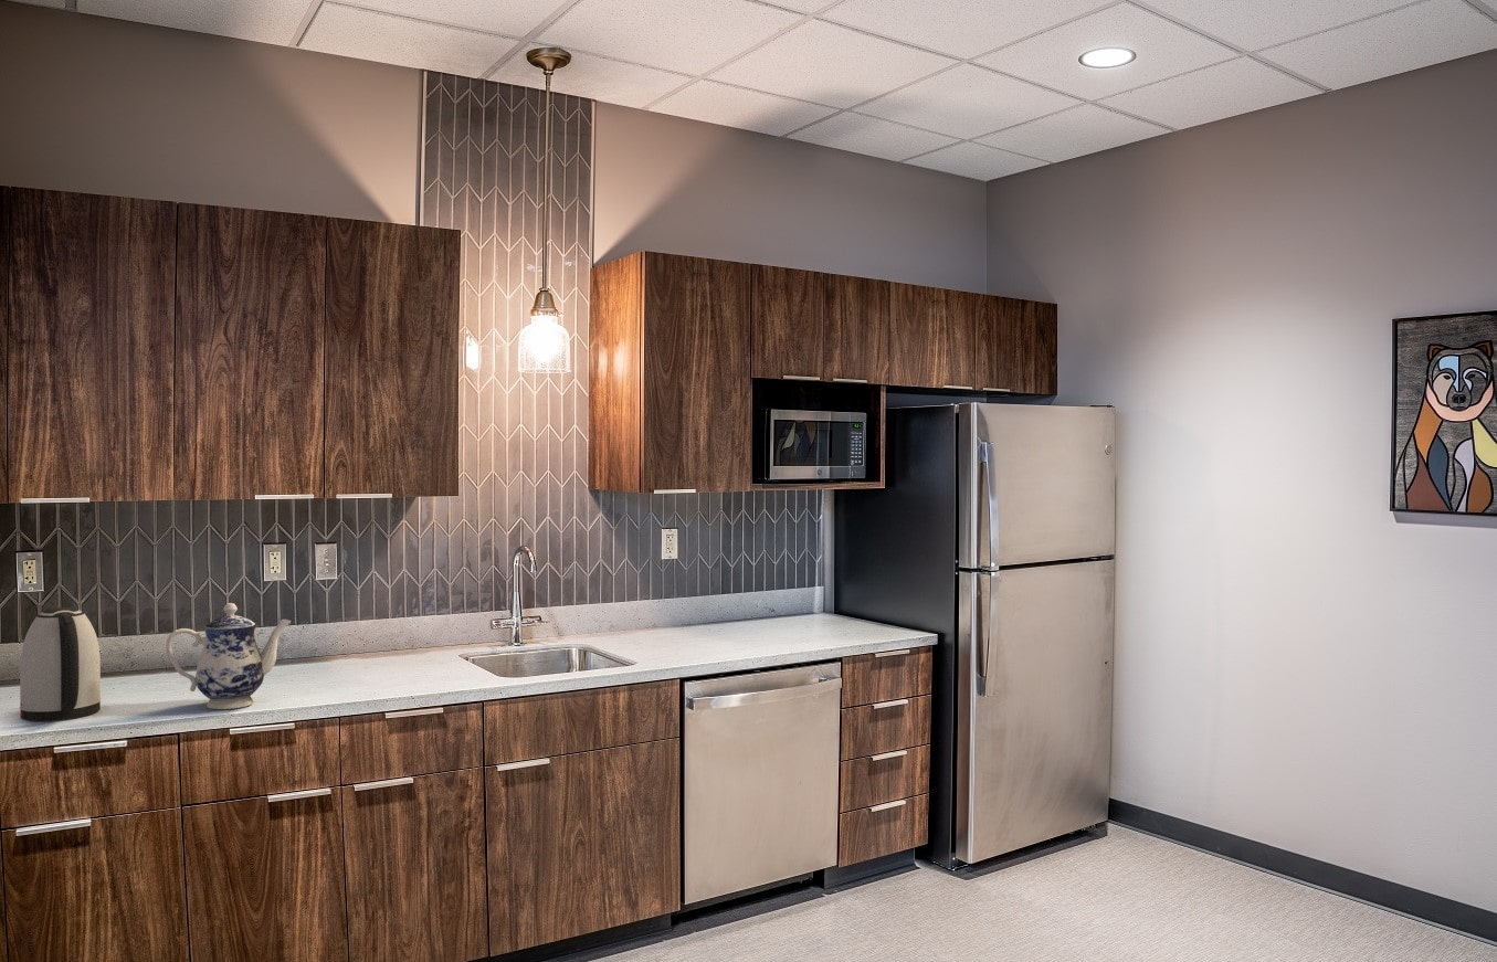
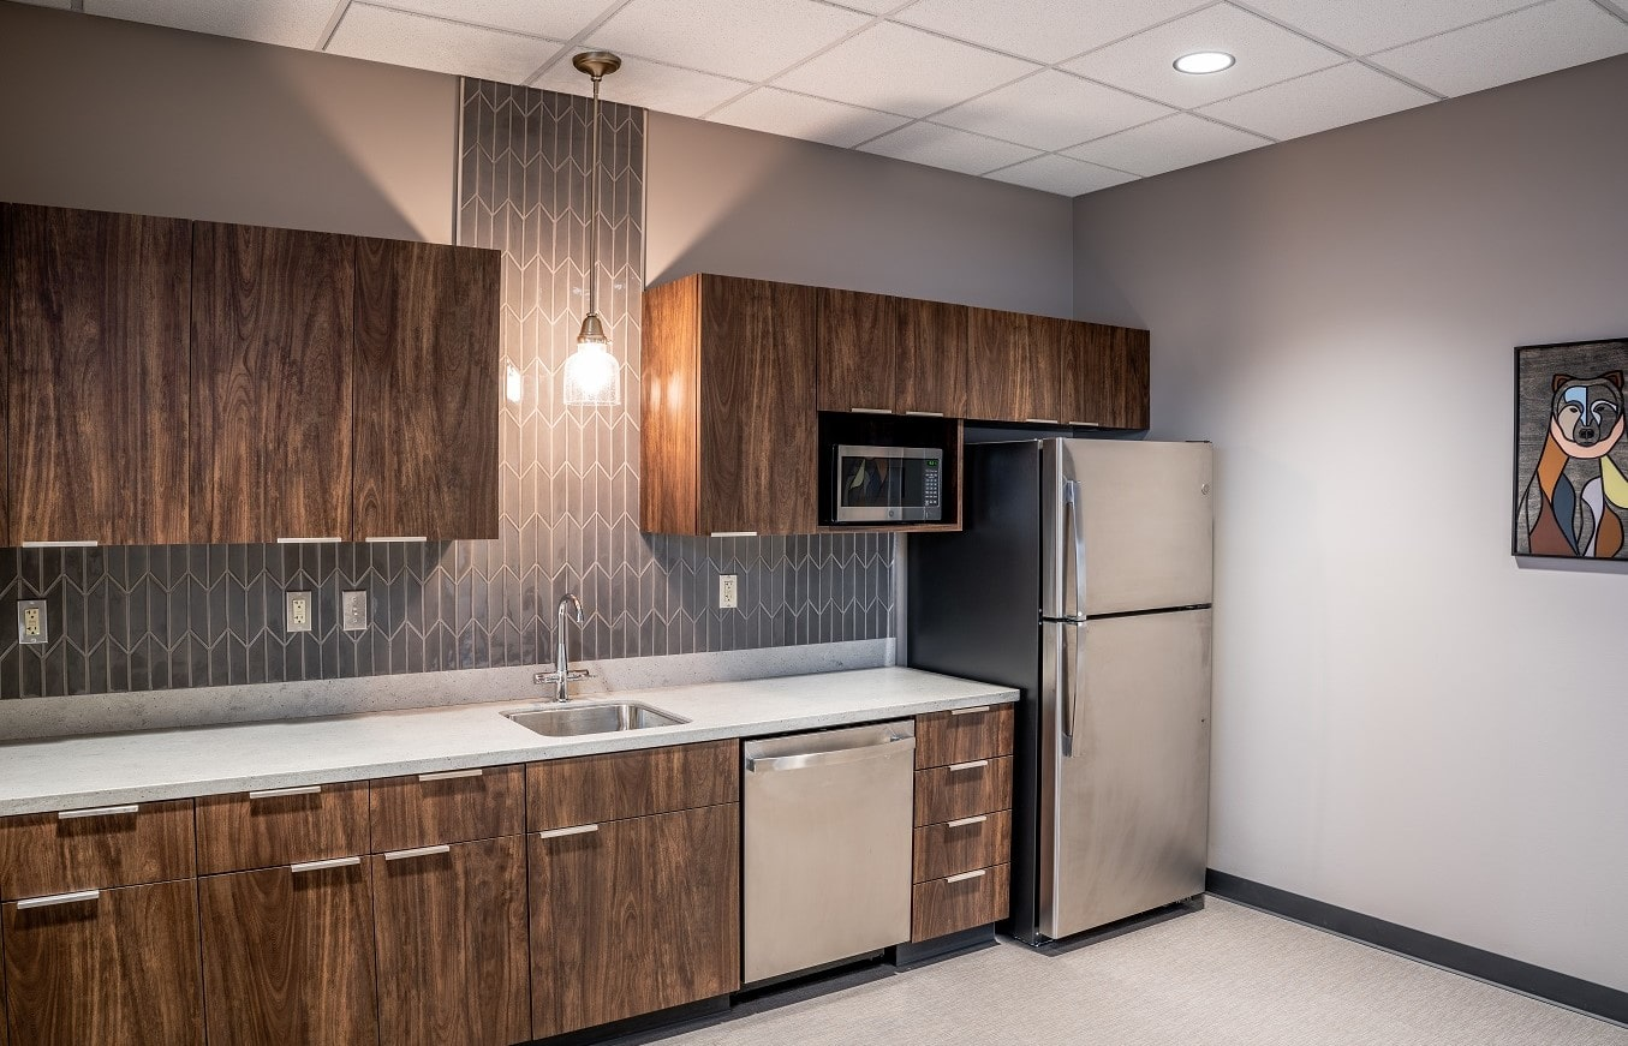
- teapot (230, 654)
- kettle (63, 662)
